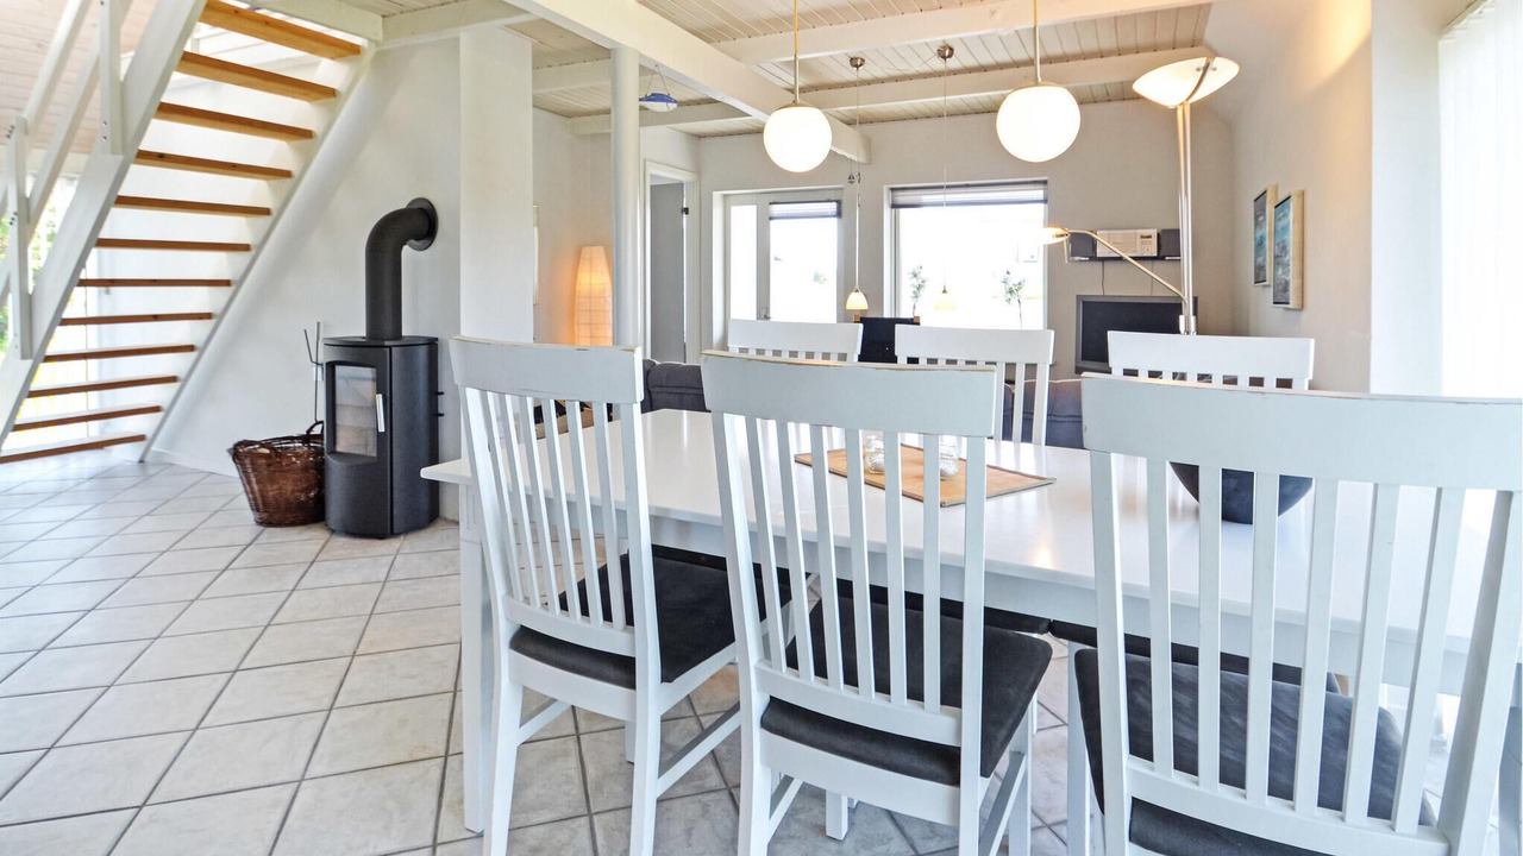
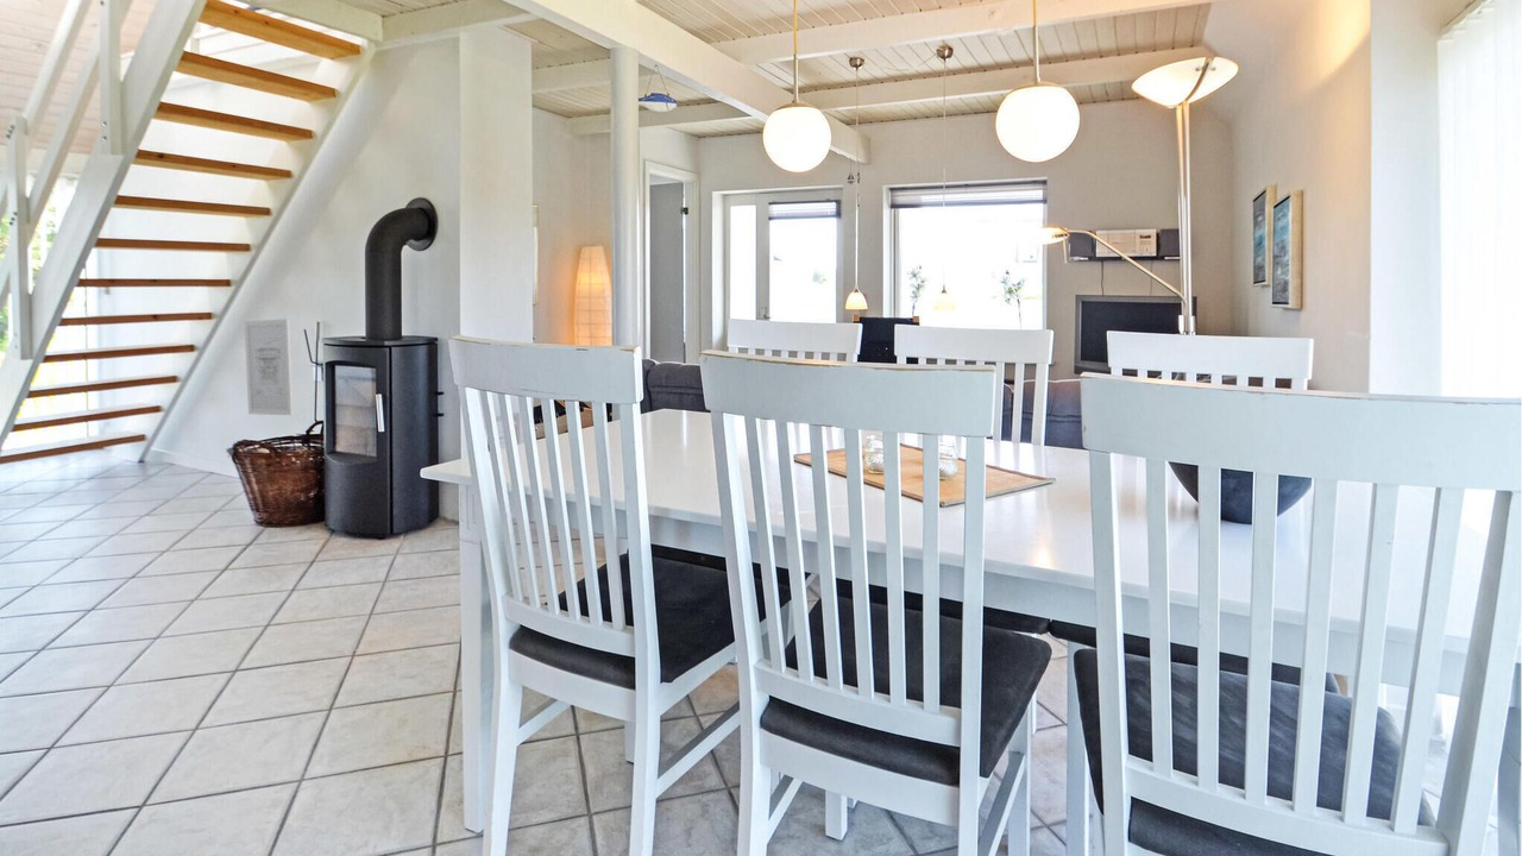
+ wall art (268, 367)
